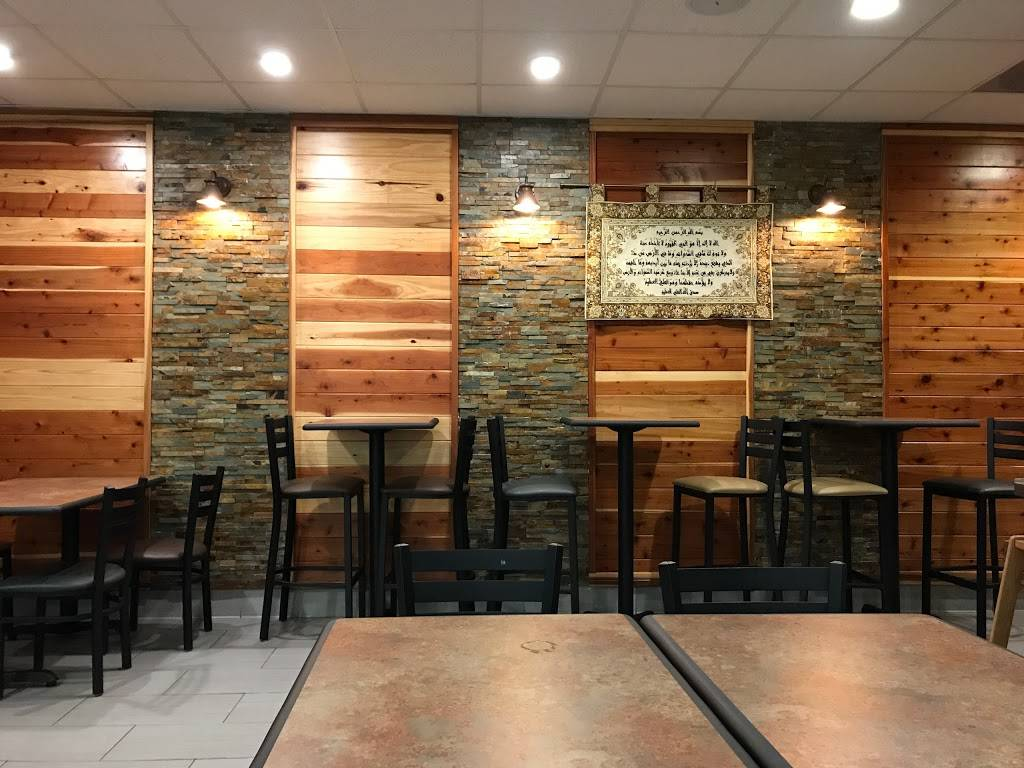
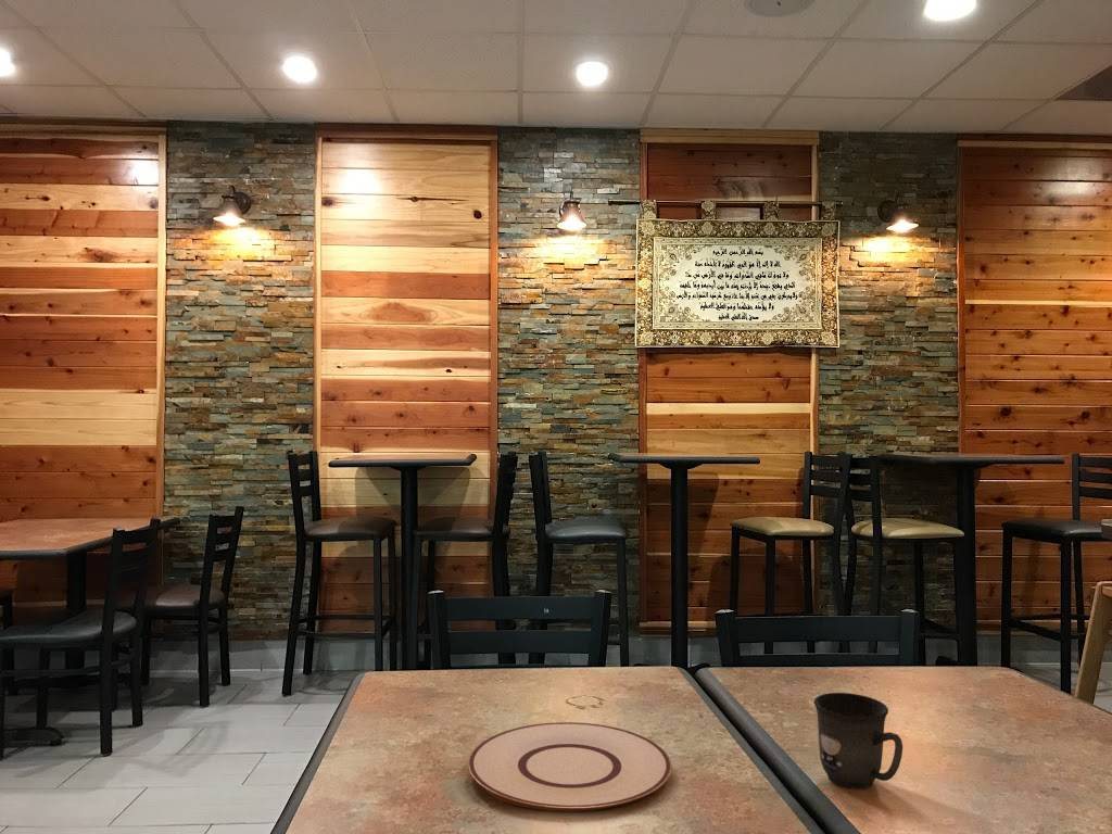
+ plate (569, 764)
+ mug (860, 746)
